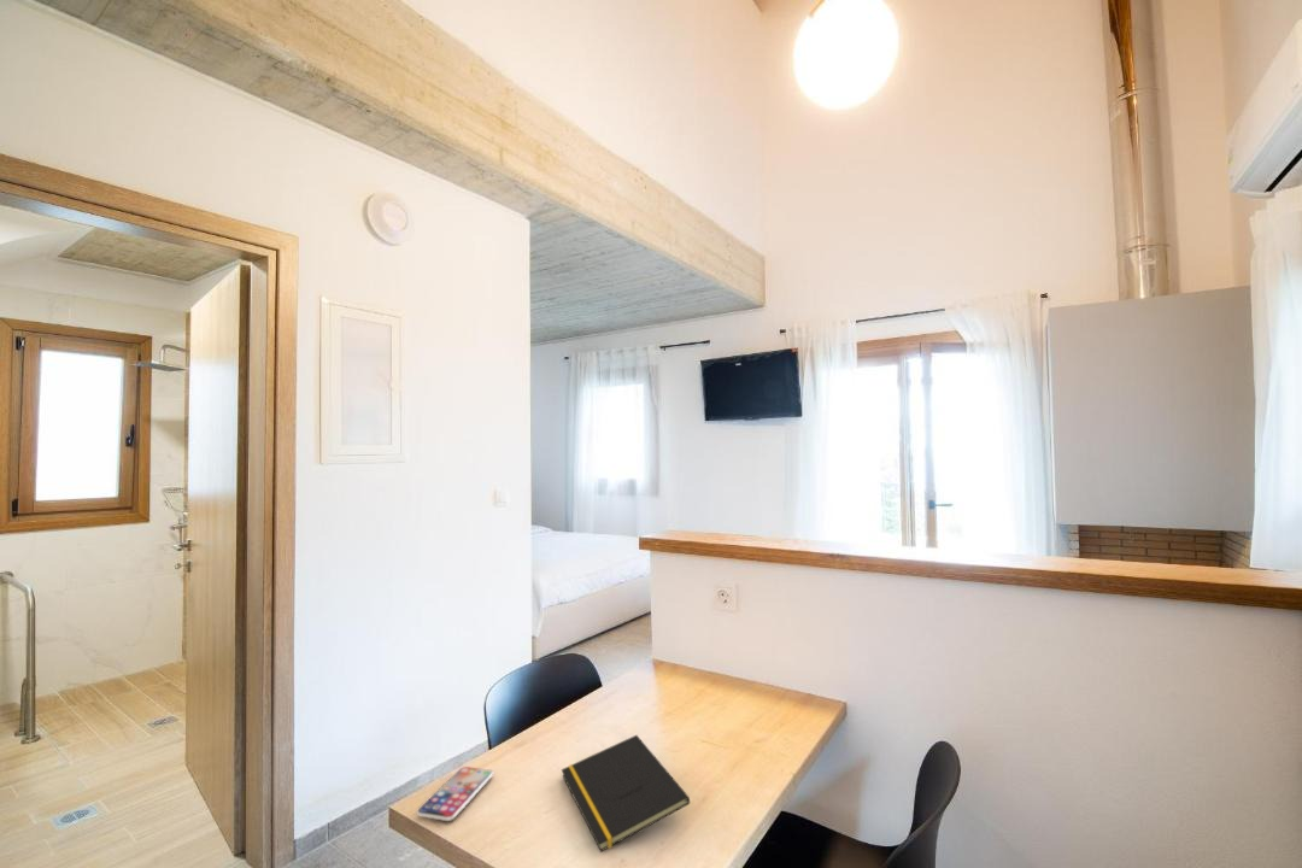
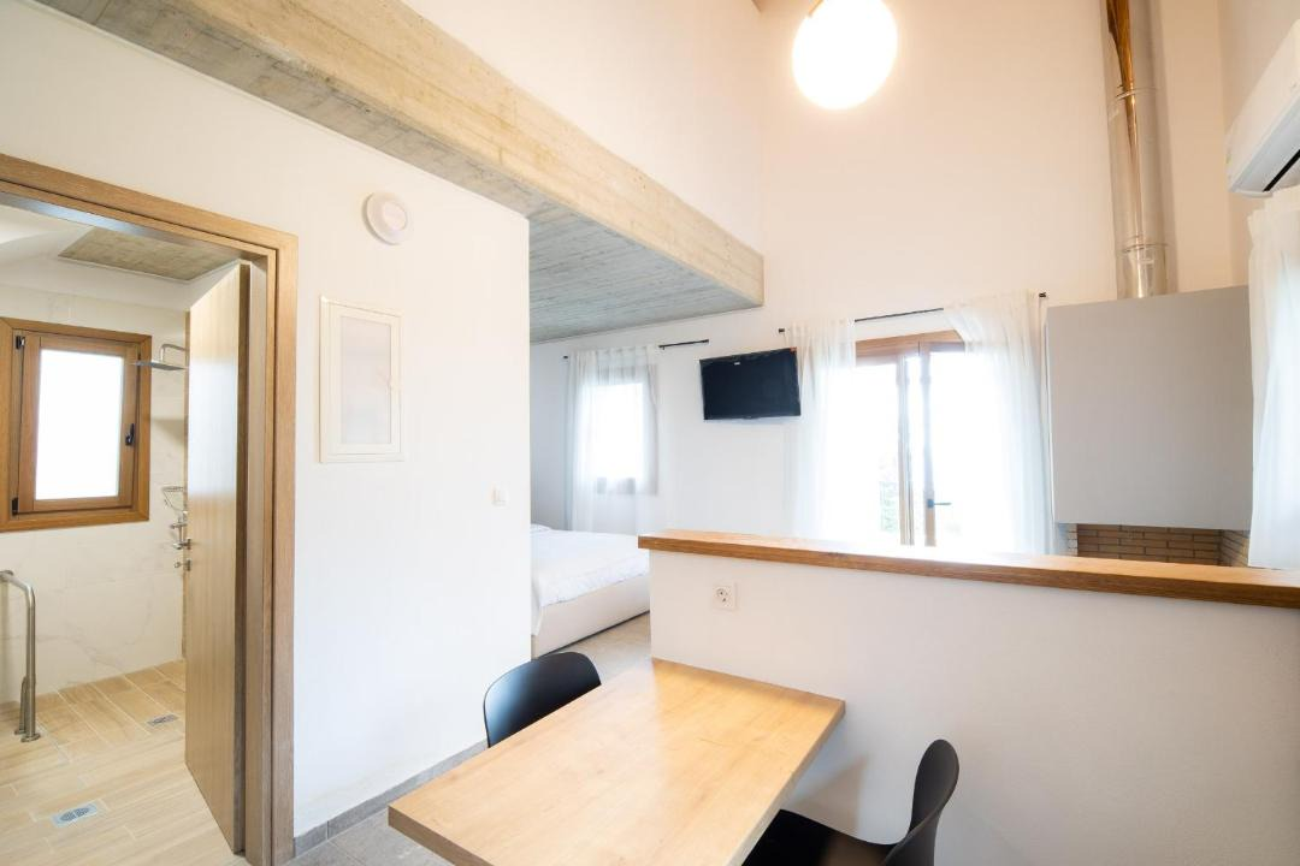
- smartphone (457, 792)
- notepad (621, 785)
